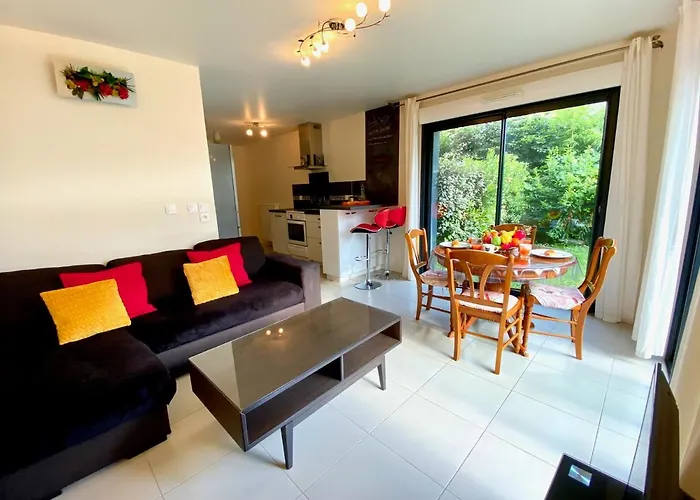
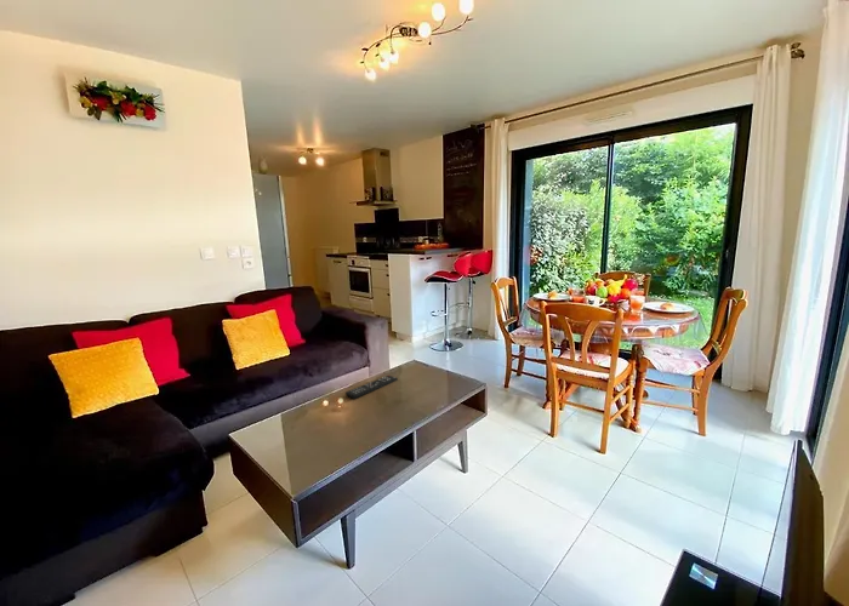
+ remote control (372, 385)
